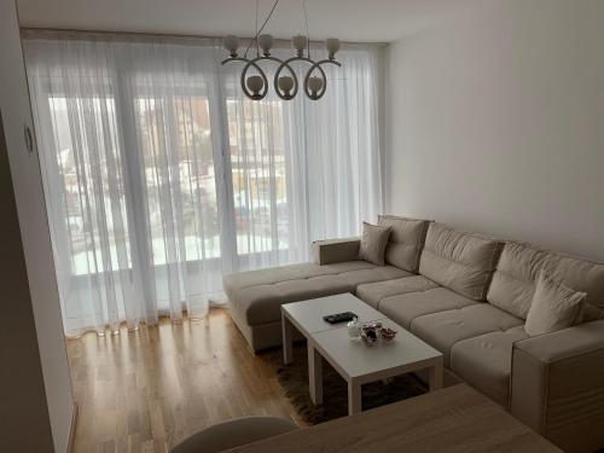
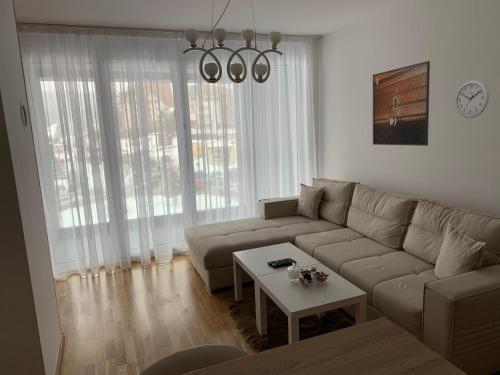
+ wall clock (470, 99)
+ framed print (398, 107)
